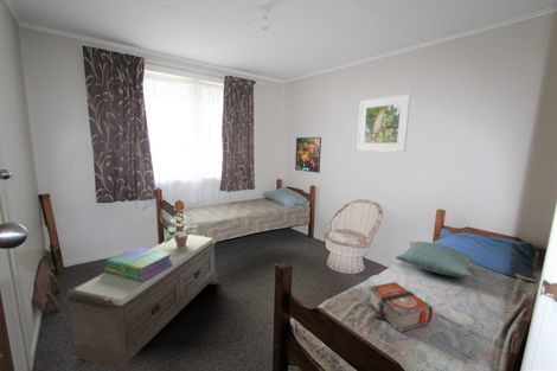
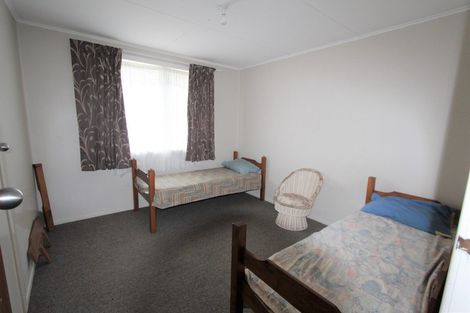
- bench (160, 286)
- potted plant (181, 229)
- pillow (435, 256)
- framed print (380, 124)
- stack of books (140, 262)
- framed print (307, 154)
- bible (395, 303)
